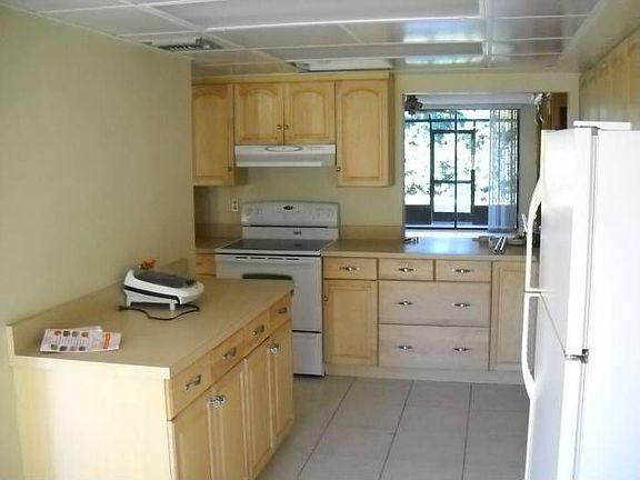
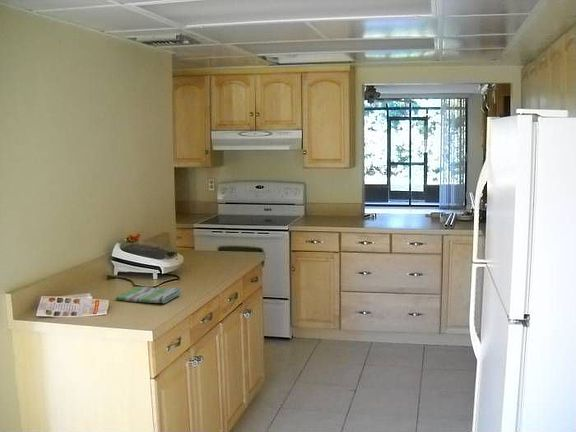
+ dish towel (149, 293)
